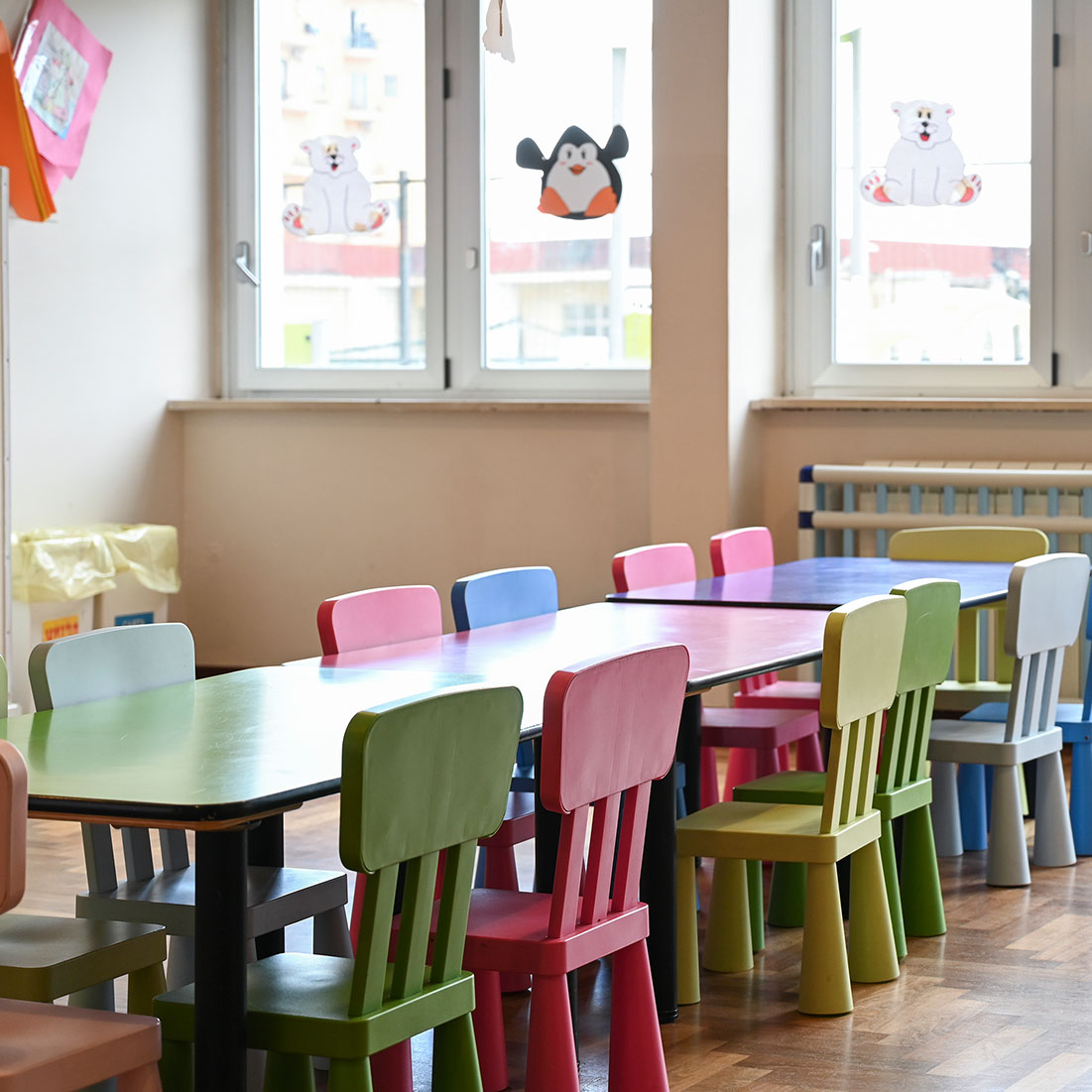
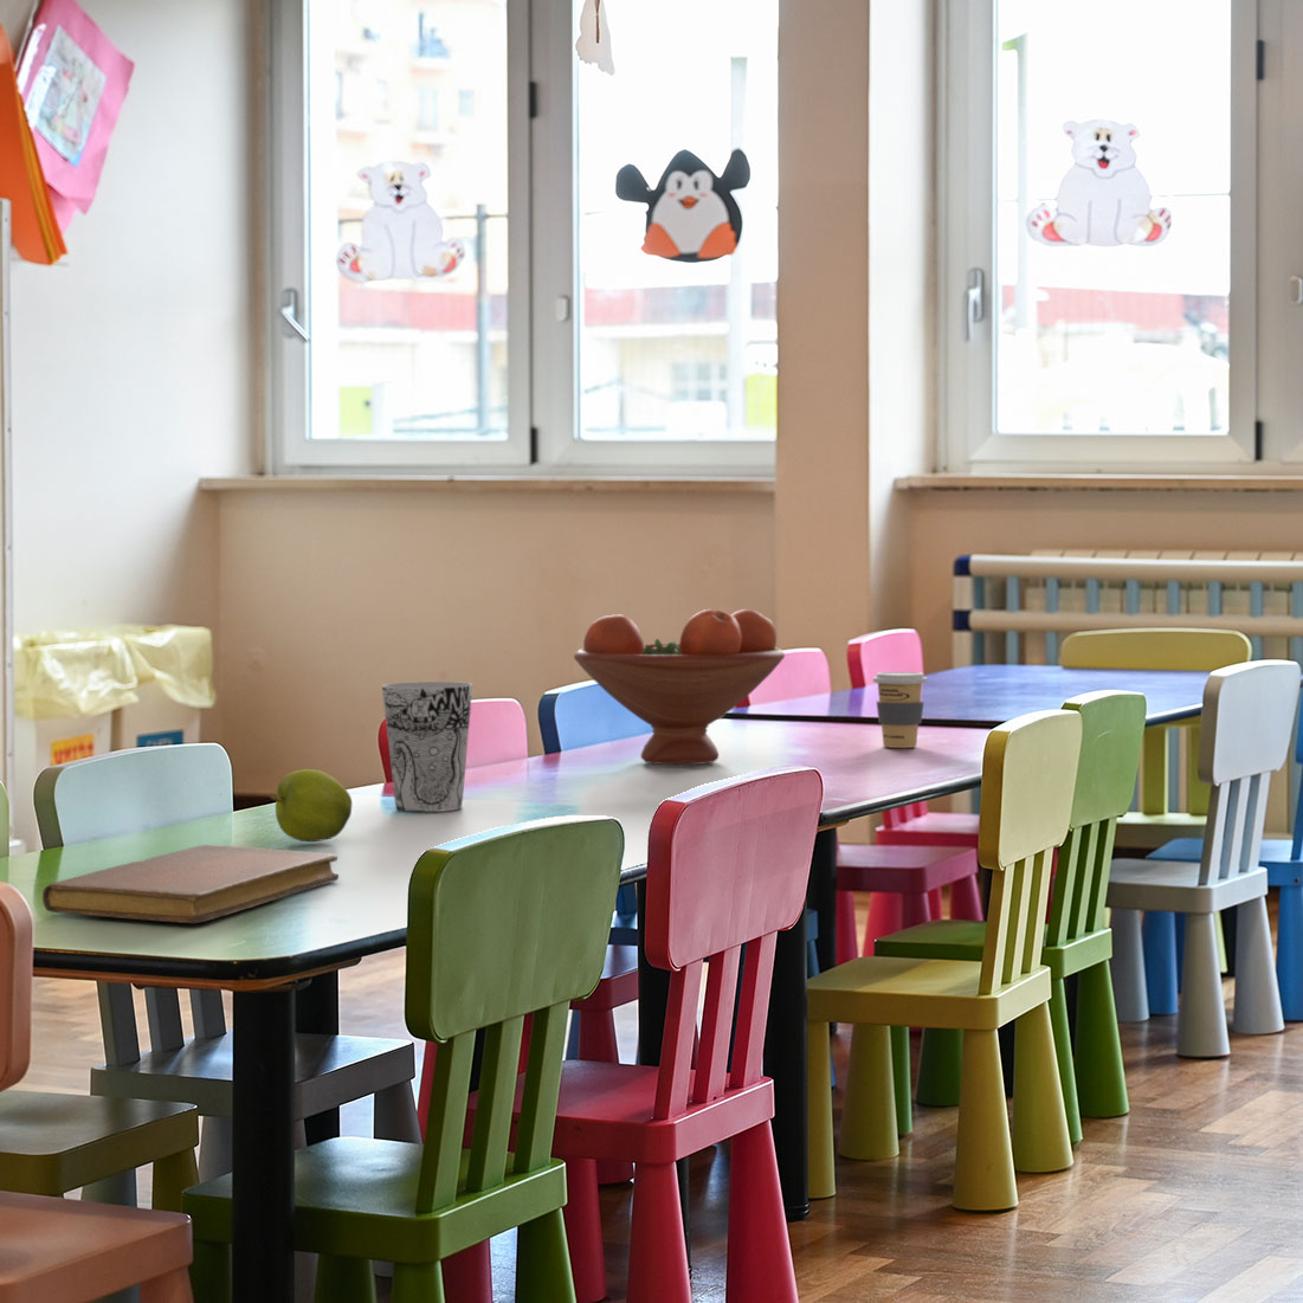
+ coffee cup (900, 709)
+ apple (310, 804)
+ fruit bowl (679, 684)
+ cup (427, 746)
+ notebook (197, 881)
